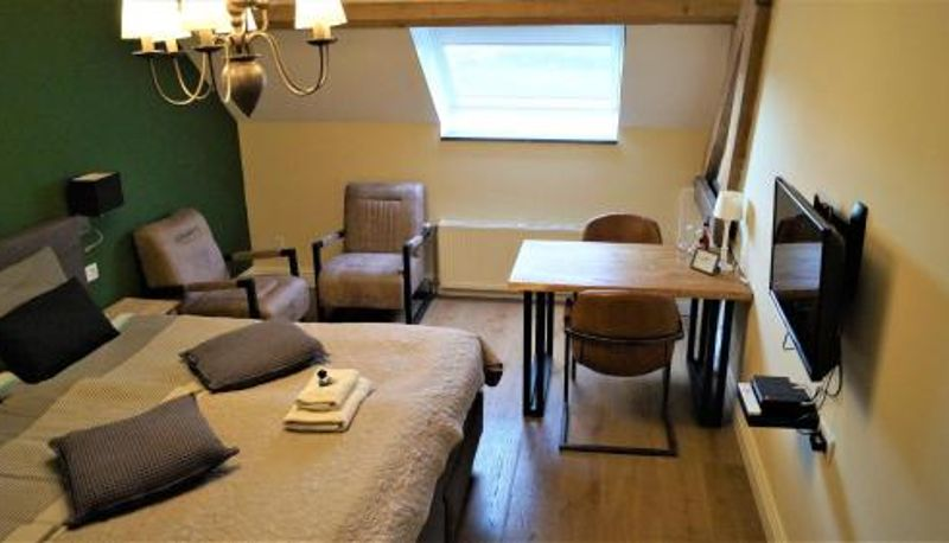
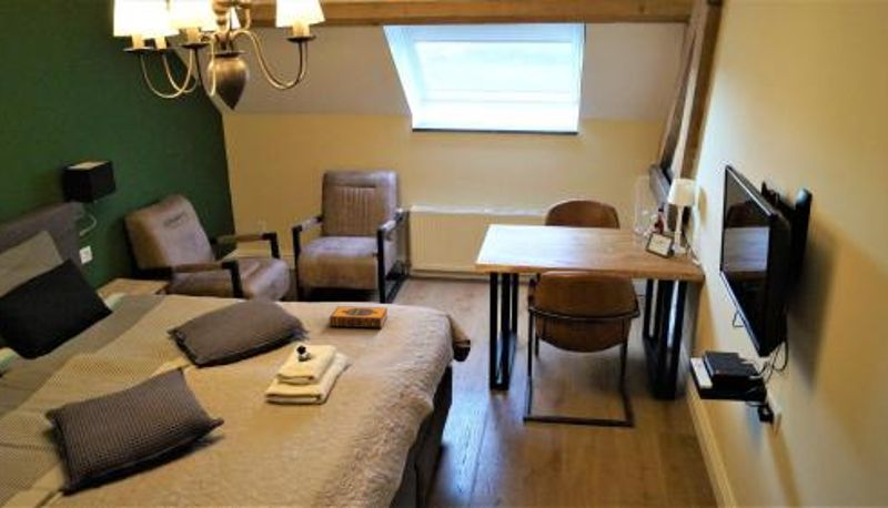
+ hardback book (359, 317)
